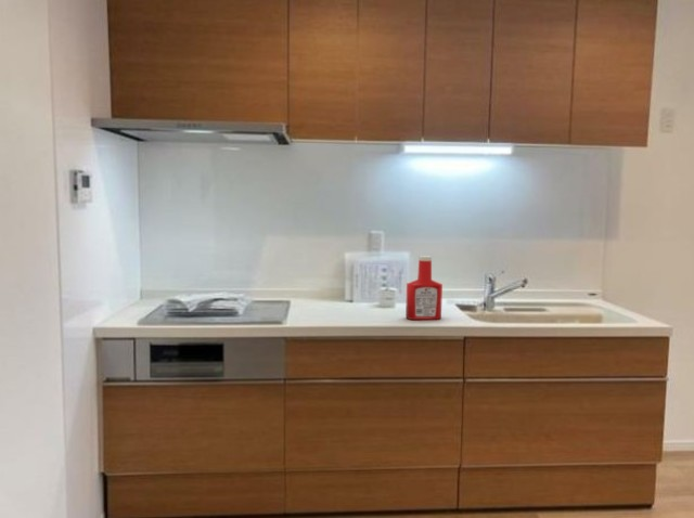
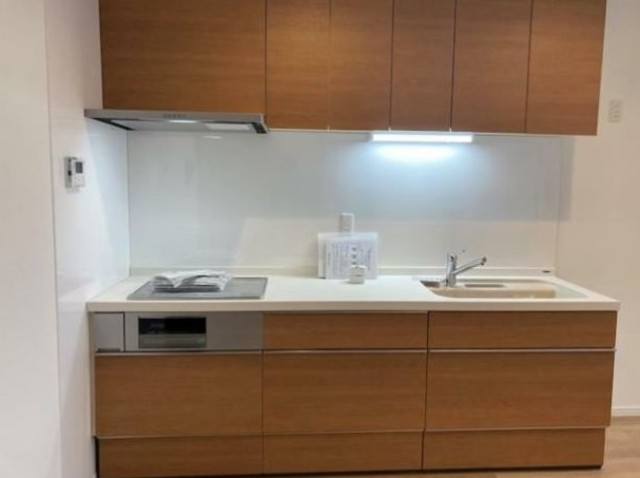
- soap bottle (424, 287)
